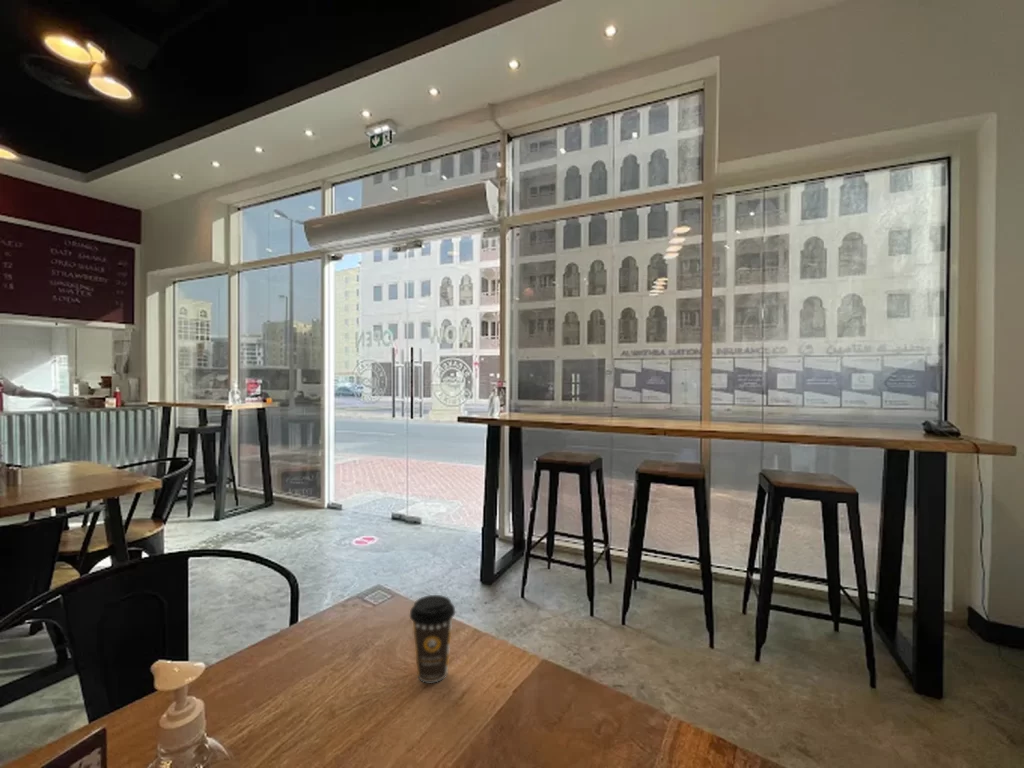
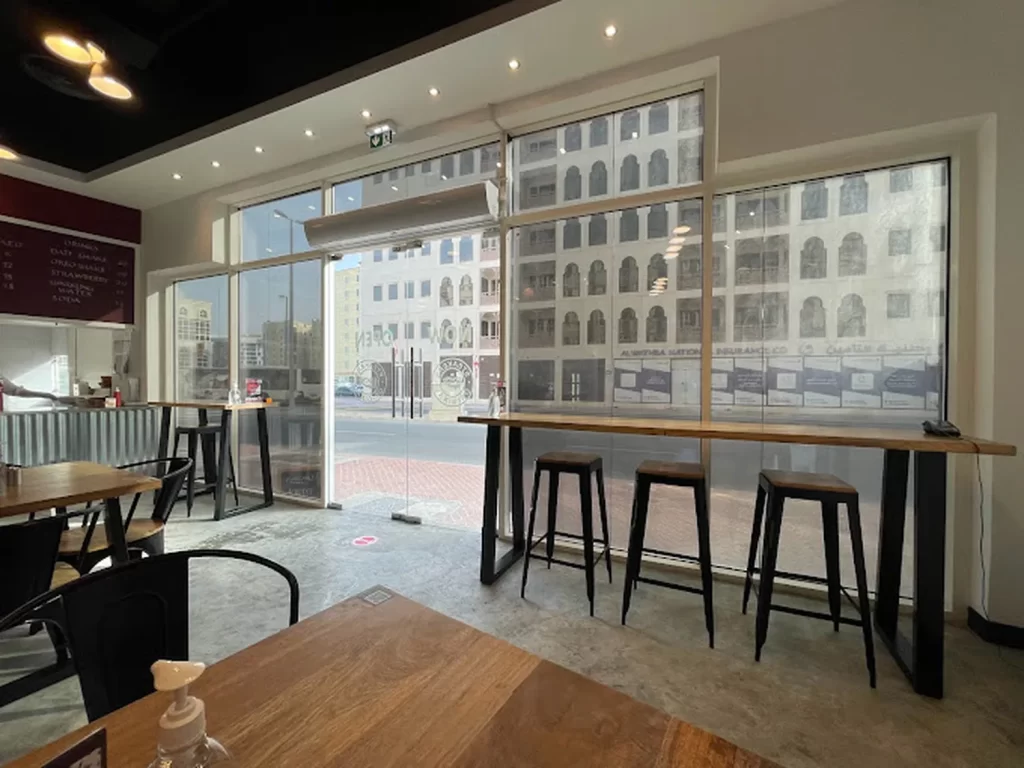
- coffee cup (432, 638)
